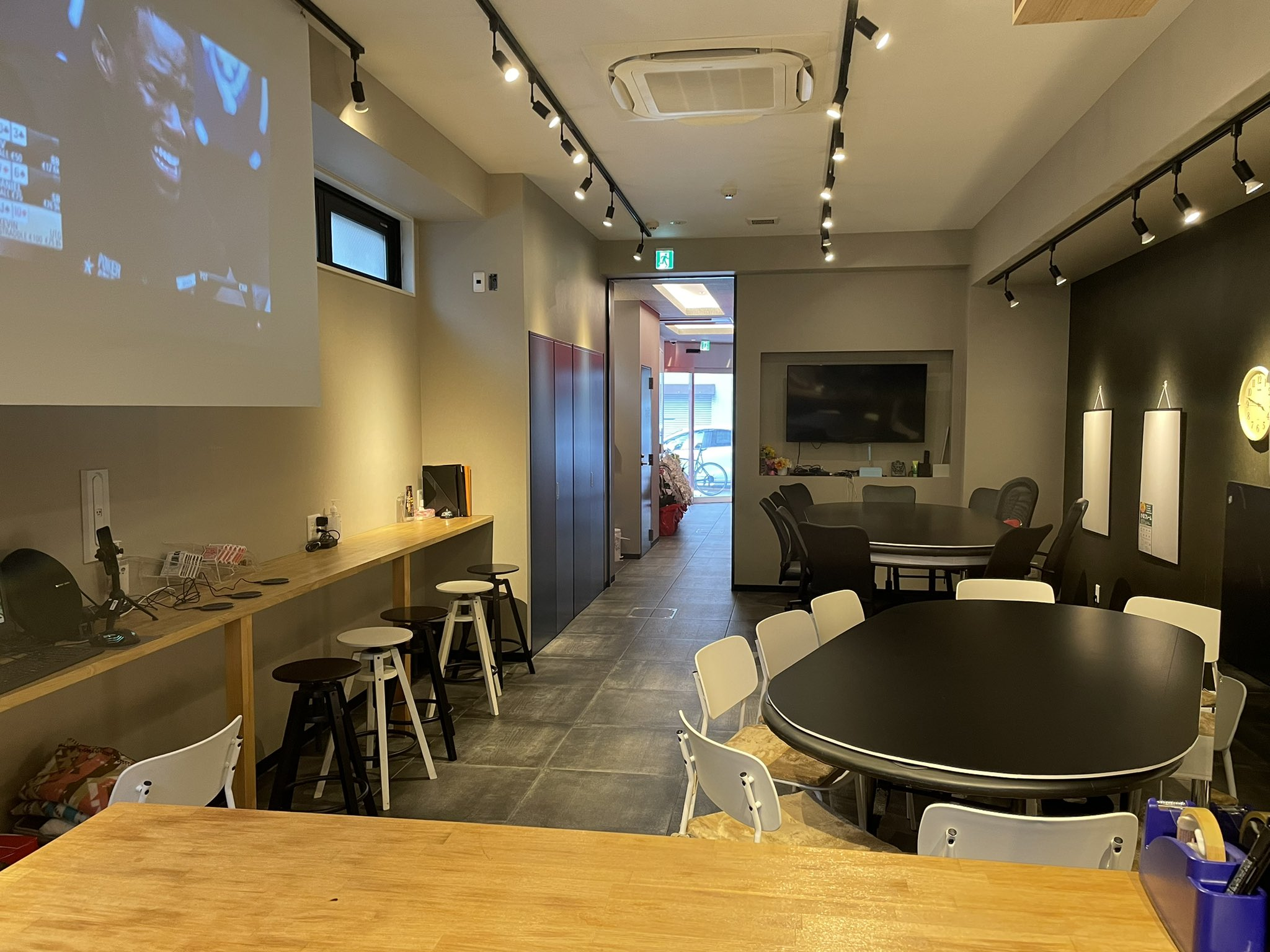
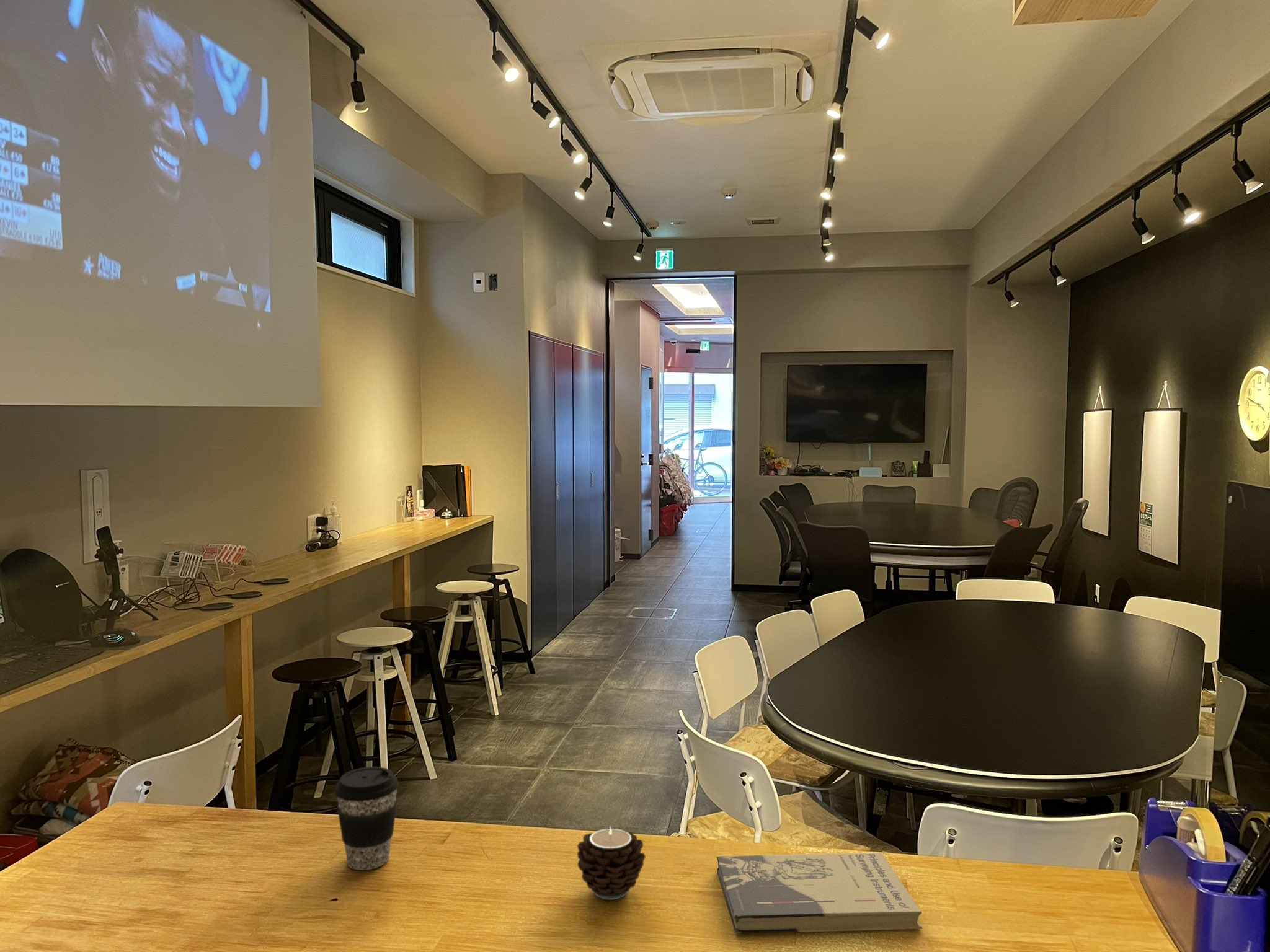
+ book (813, 889)
+ coffee cup (367, 818)
+ candle (610, 858)
